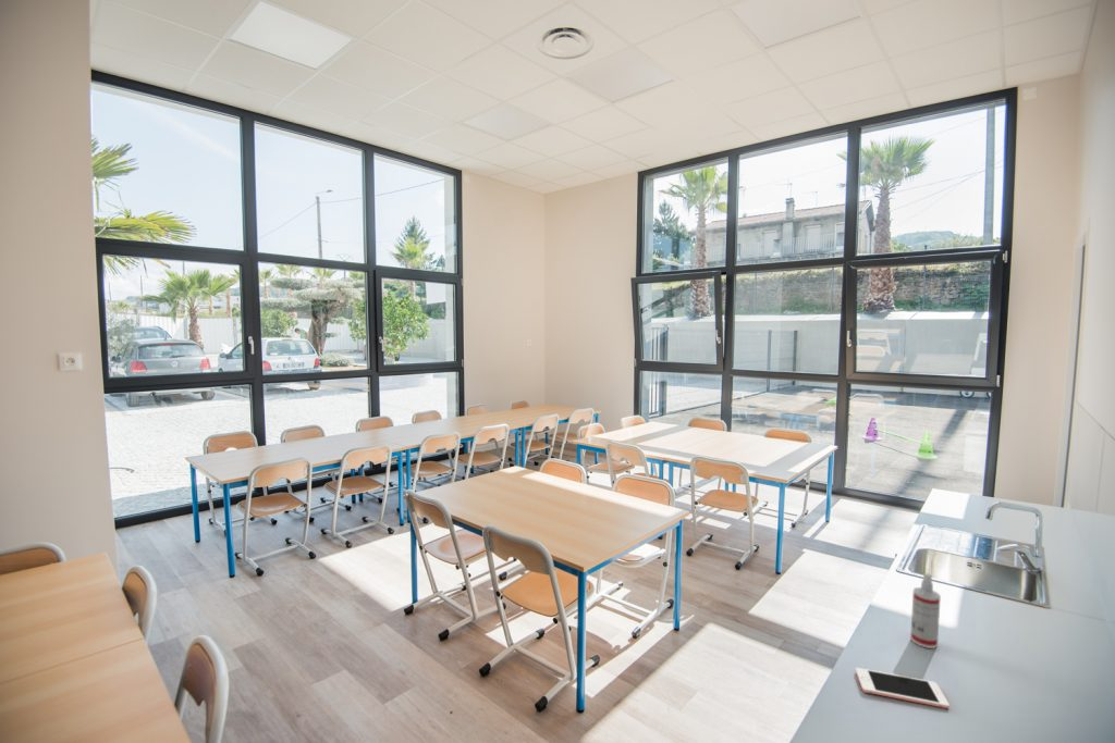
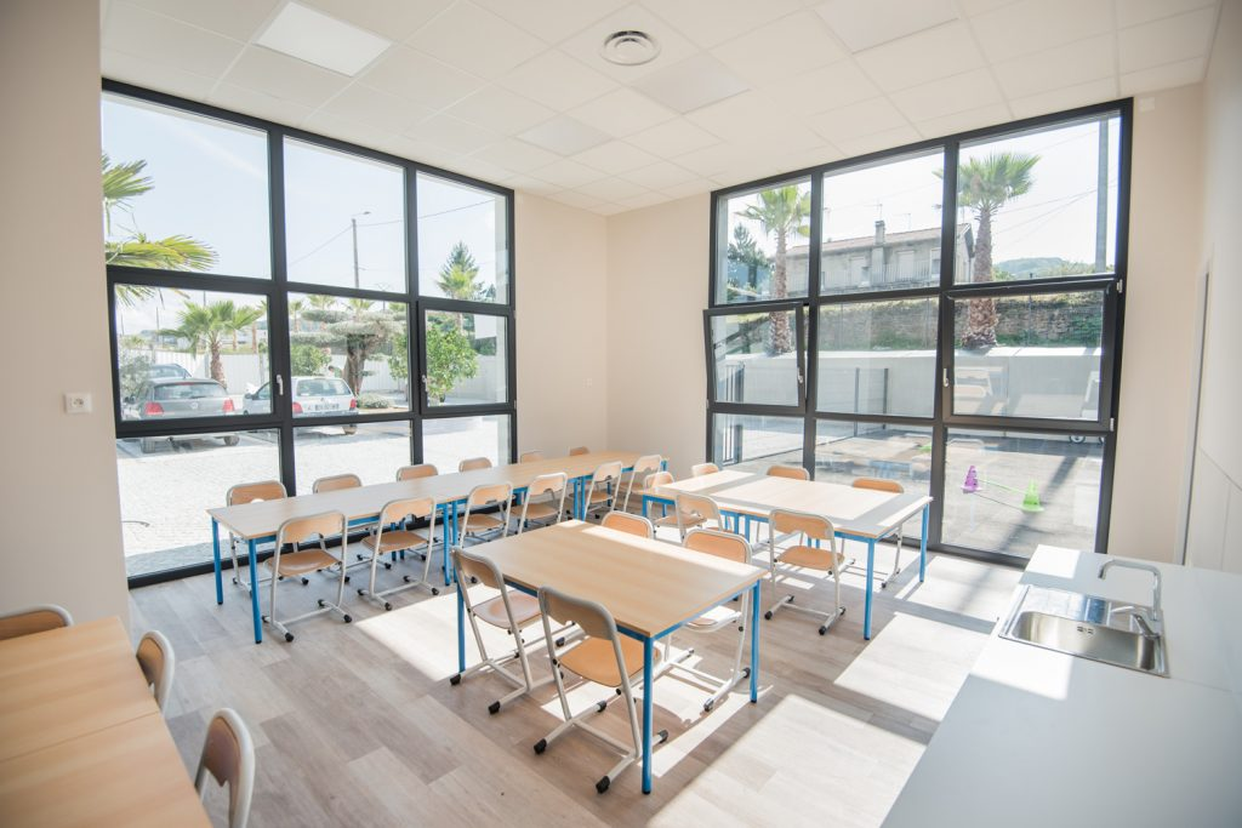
- cell phone (899, 686)
- spray bottle (926, 608)
